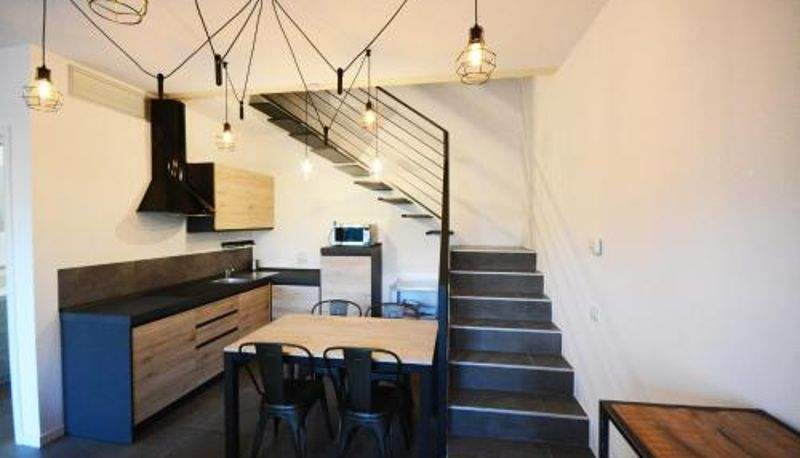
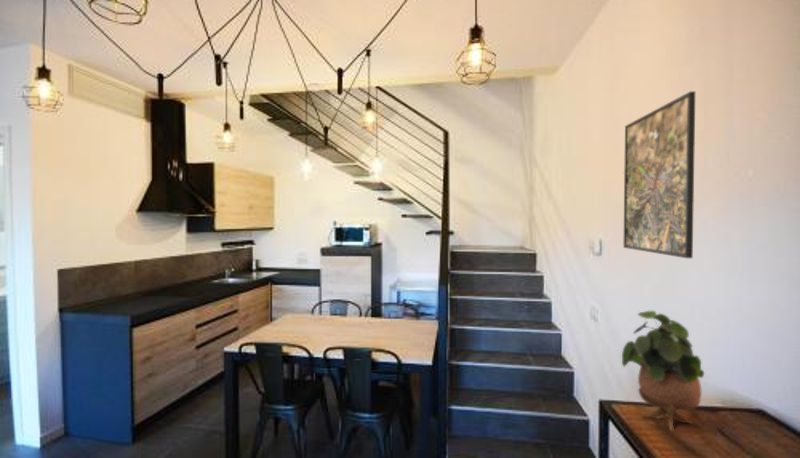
+ potted plant (661, 365)
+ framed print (653, 182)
